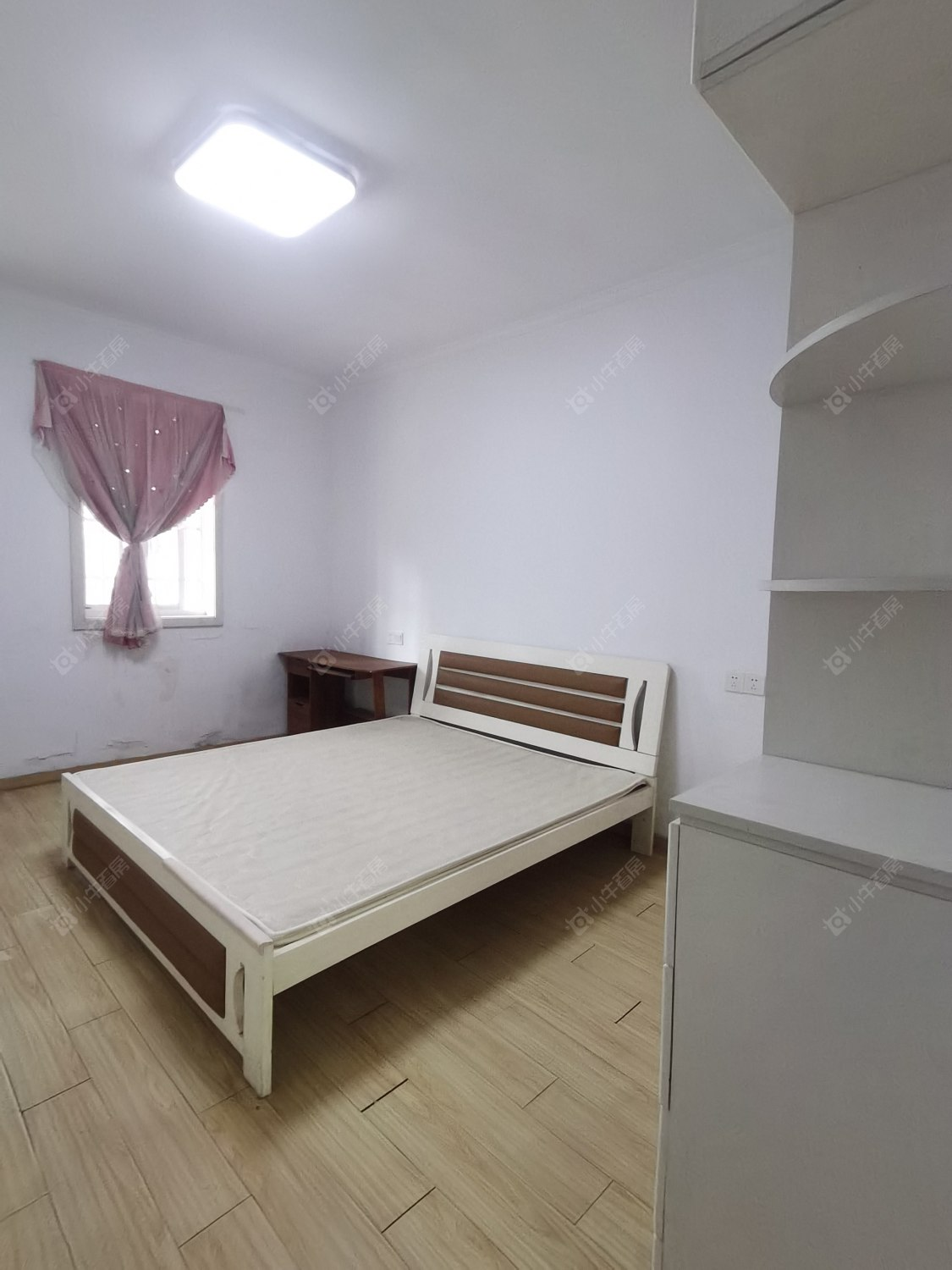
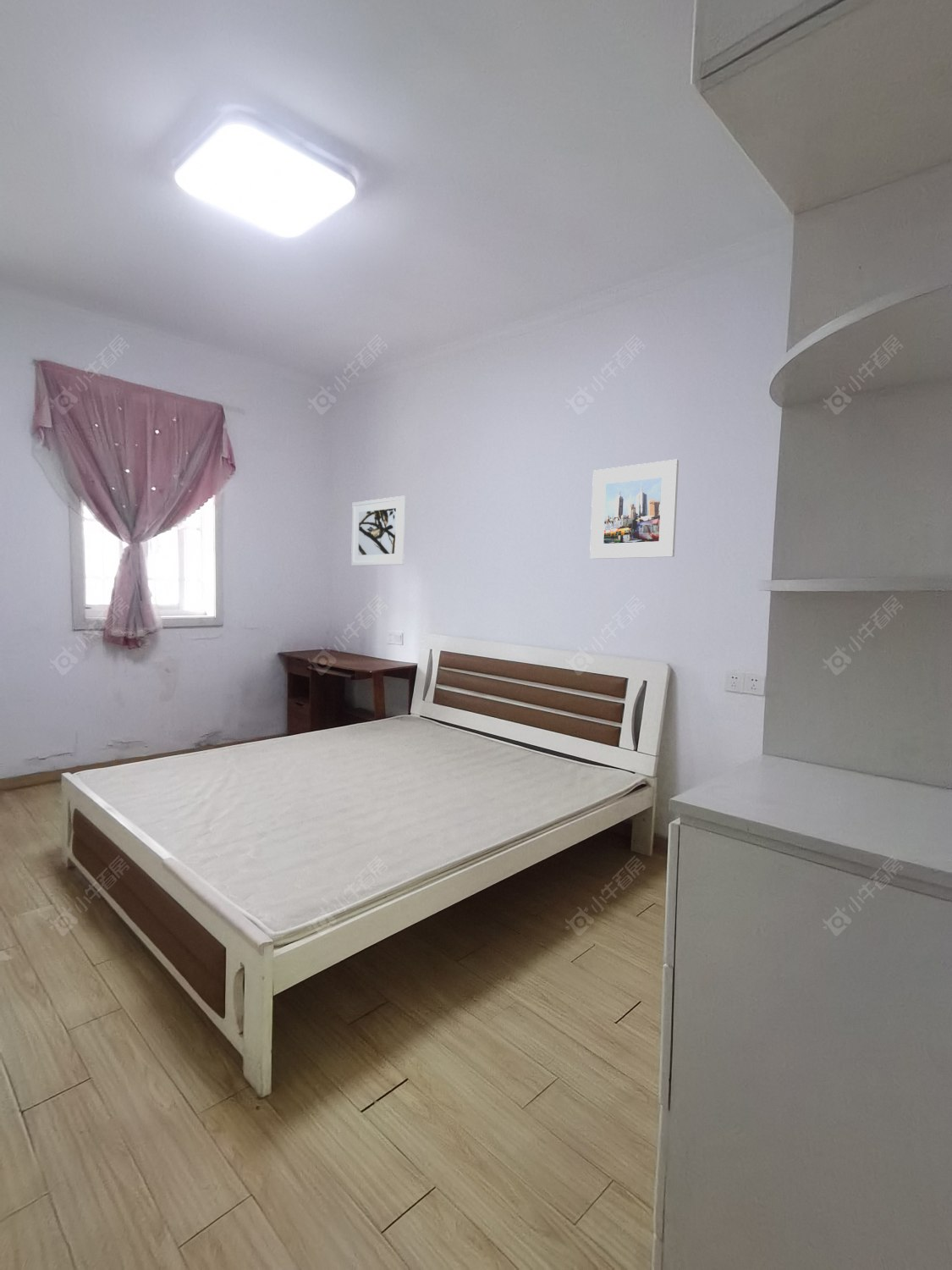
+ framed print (632, 511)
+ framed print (377, 532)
